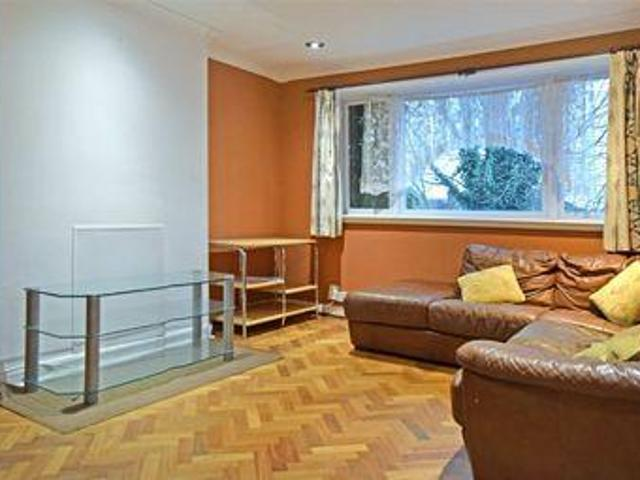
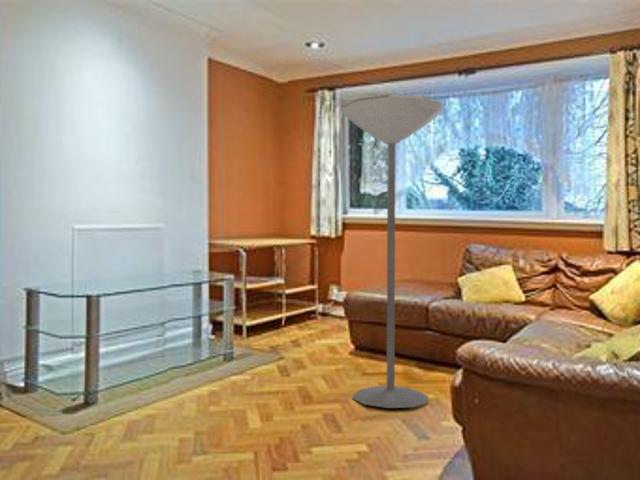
+ floor lamp (391, 252)
